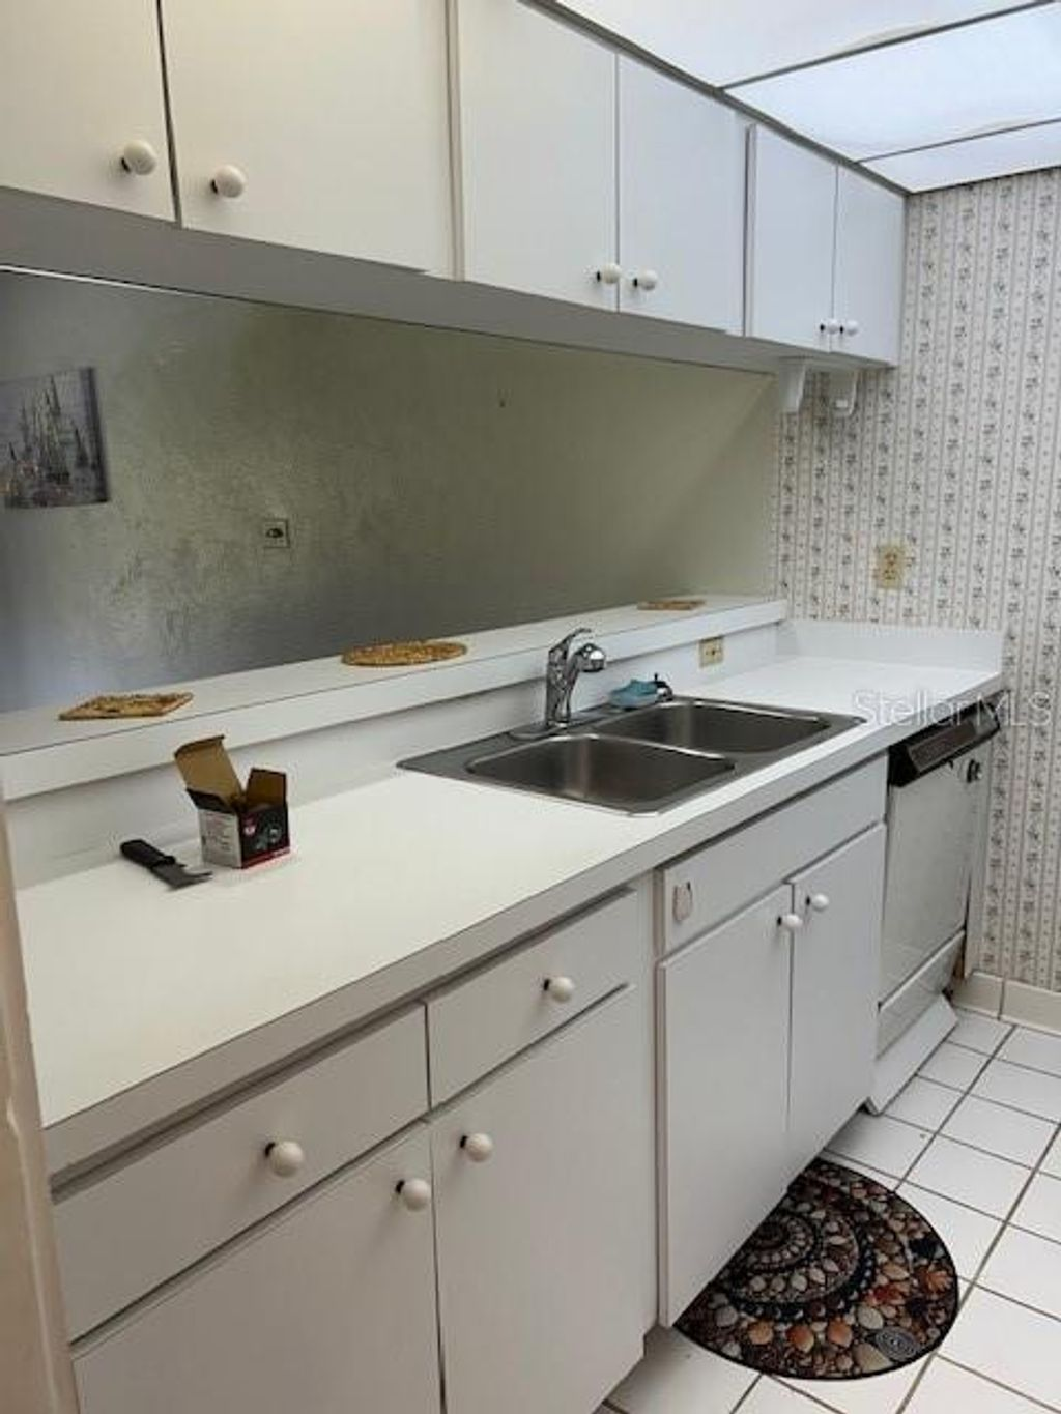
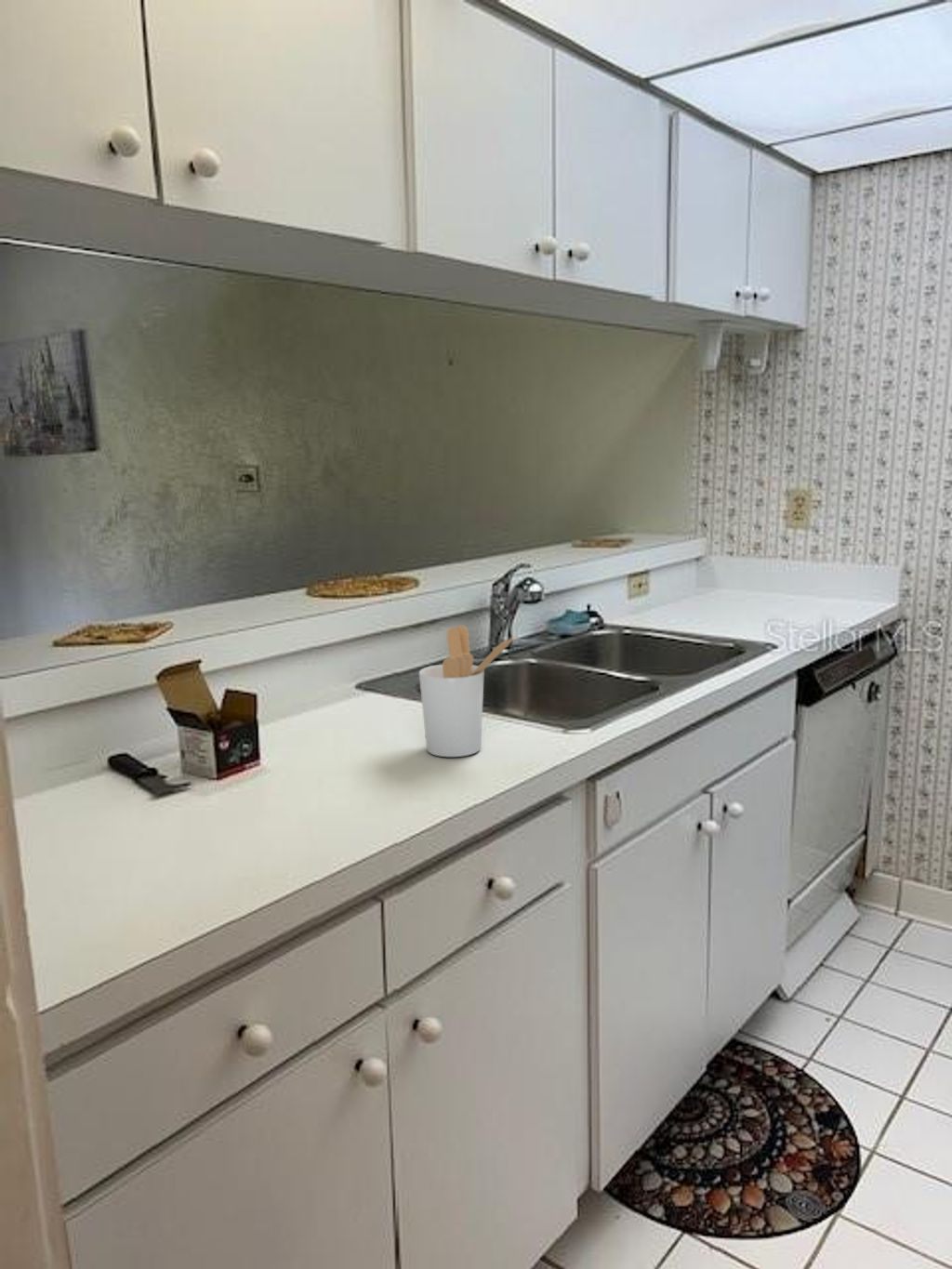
+ utensil holder (469, 691)
